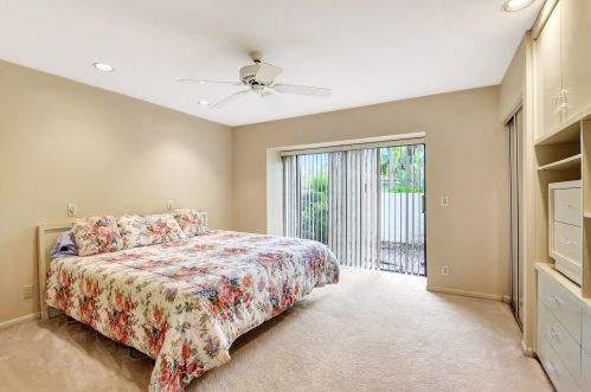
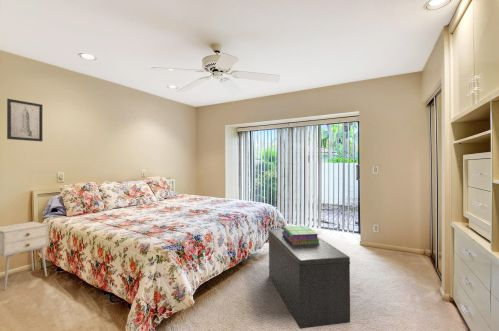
+ bench (302, 267)
+ wall art (25, 121)
+ stack of books (299, 234)
+ nightstand (20, 252)
